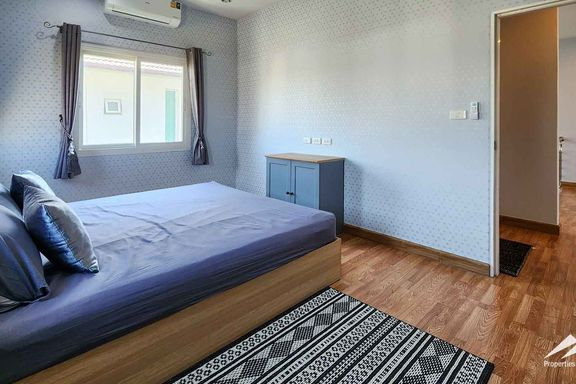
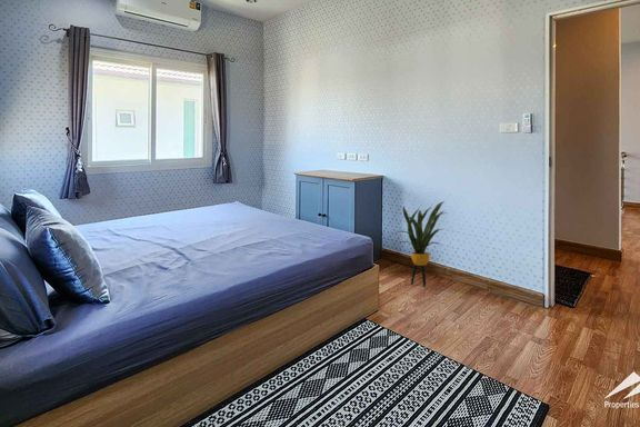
+ house plant (426, 244)
